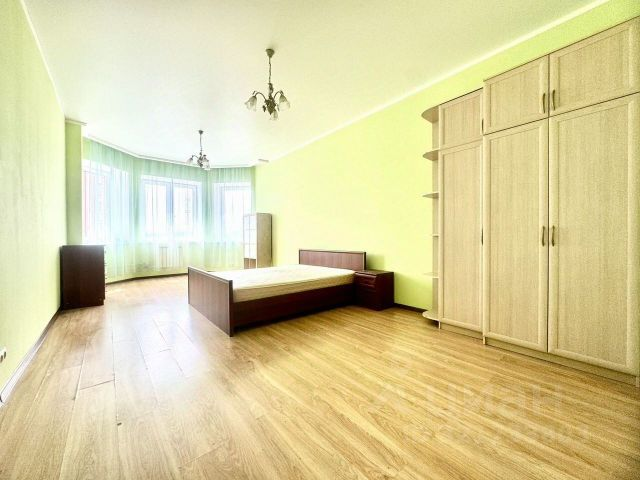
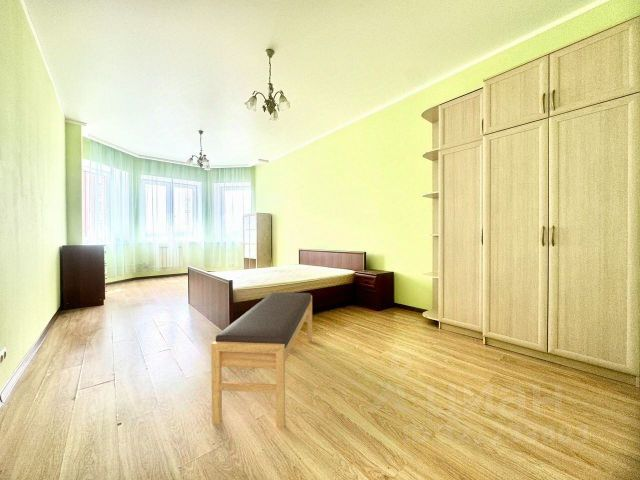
+ bench (276, 338)
